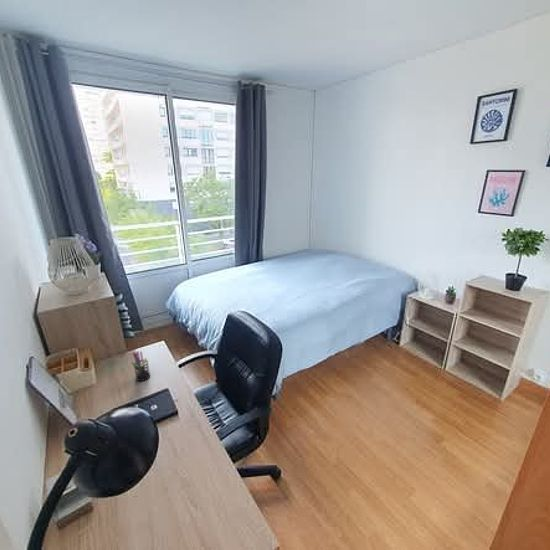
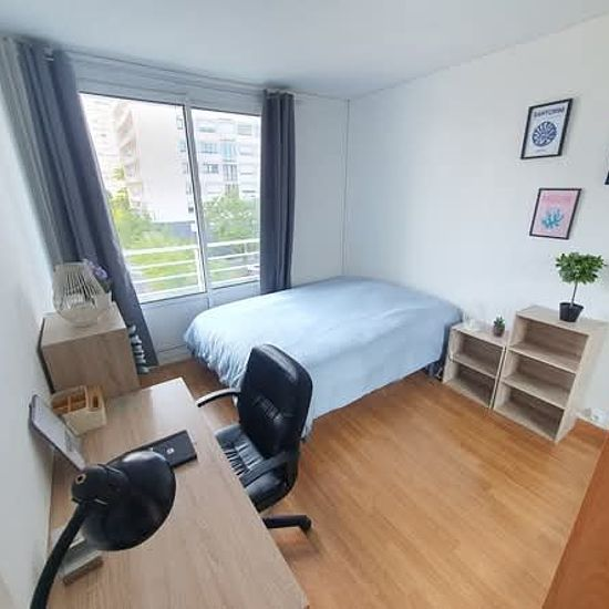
- pen holder (139, 366)
